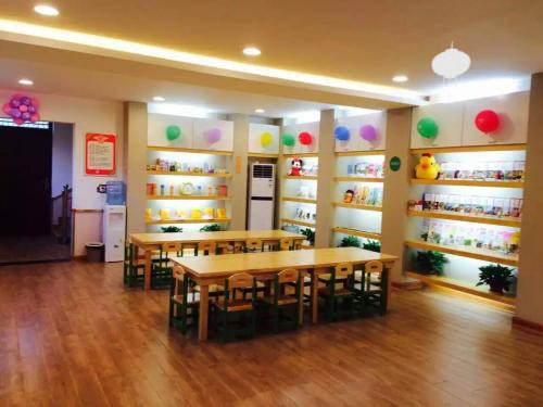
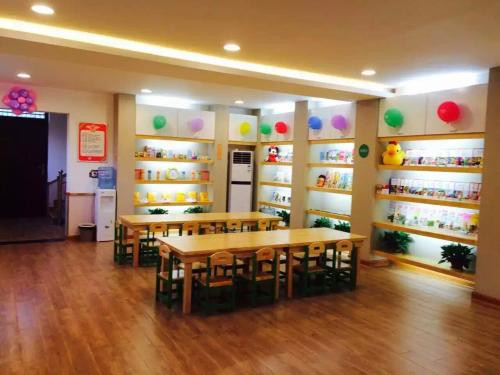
- paper lantern (450, 71)
